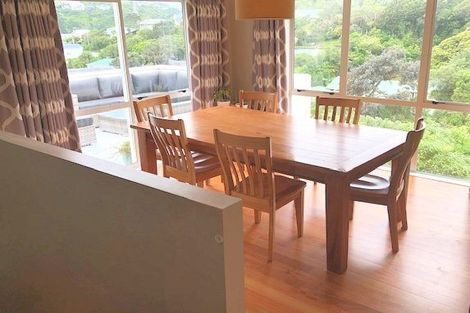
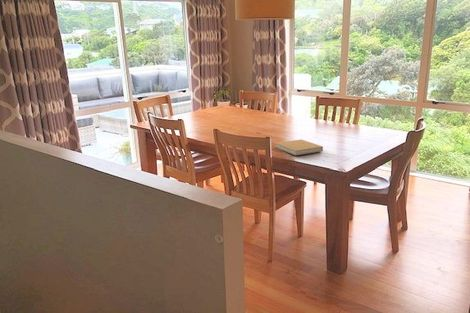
+ book (298, 146)
